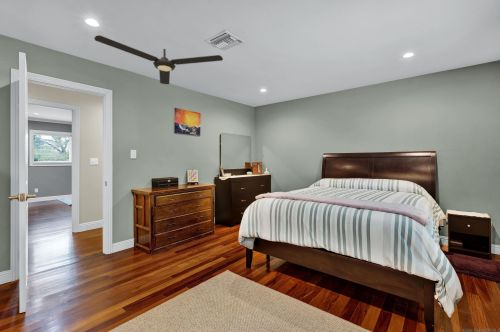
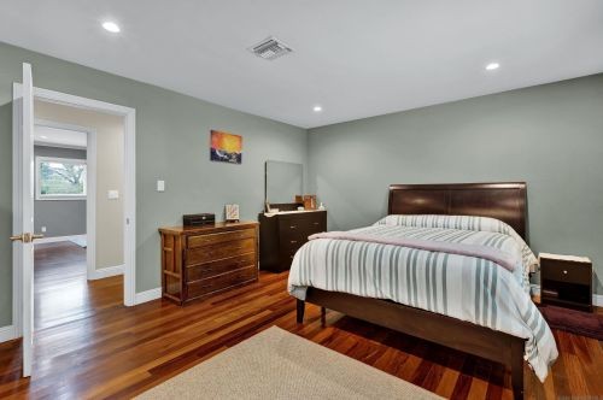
- ceiling fan (164, 64)
